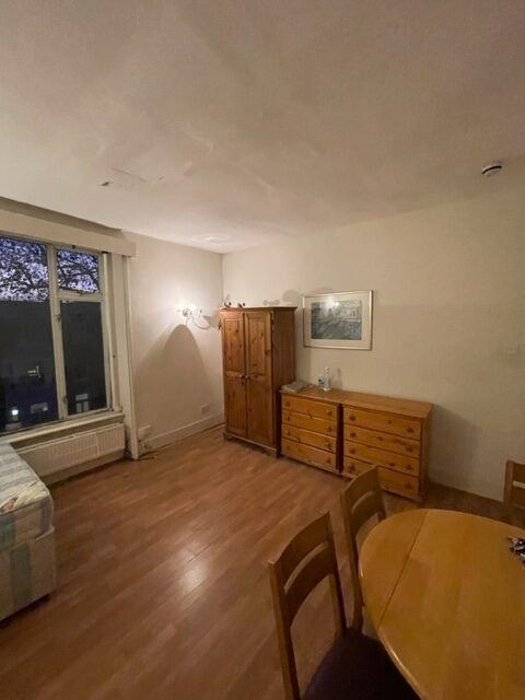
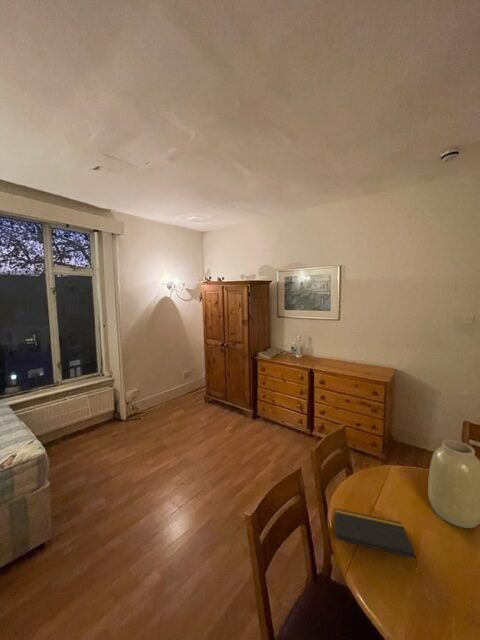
+ notepad (370, 530)
+ vase (456, 480)
